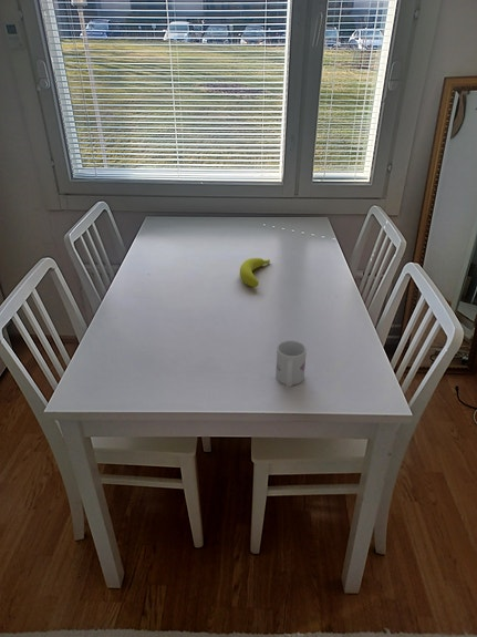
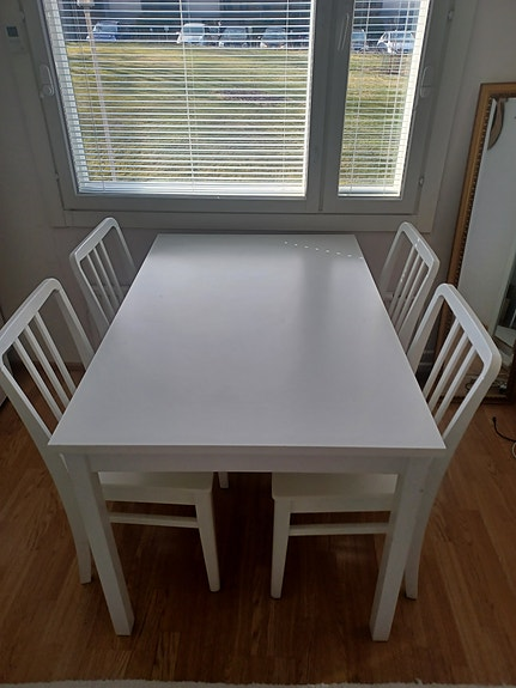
- mug (290, 366)
- fruit (257, 267)
